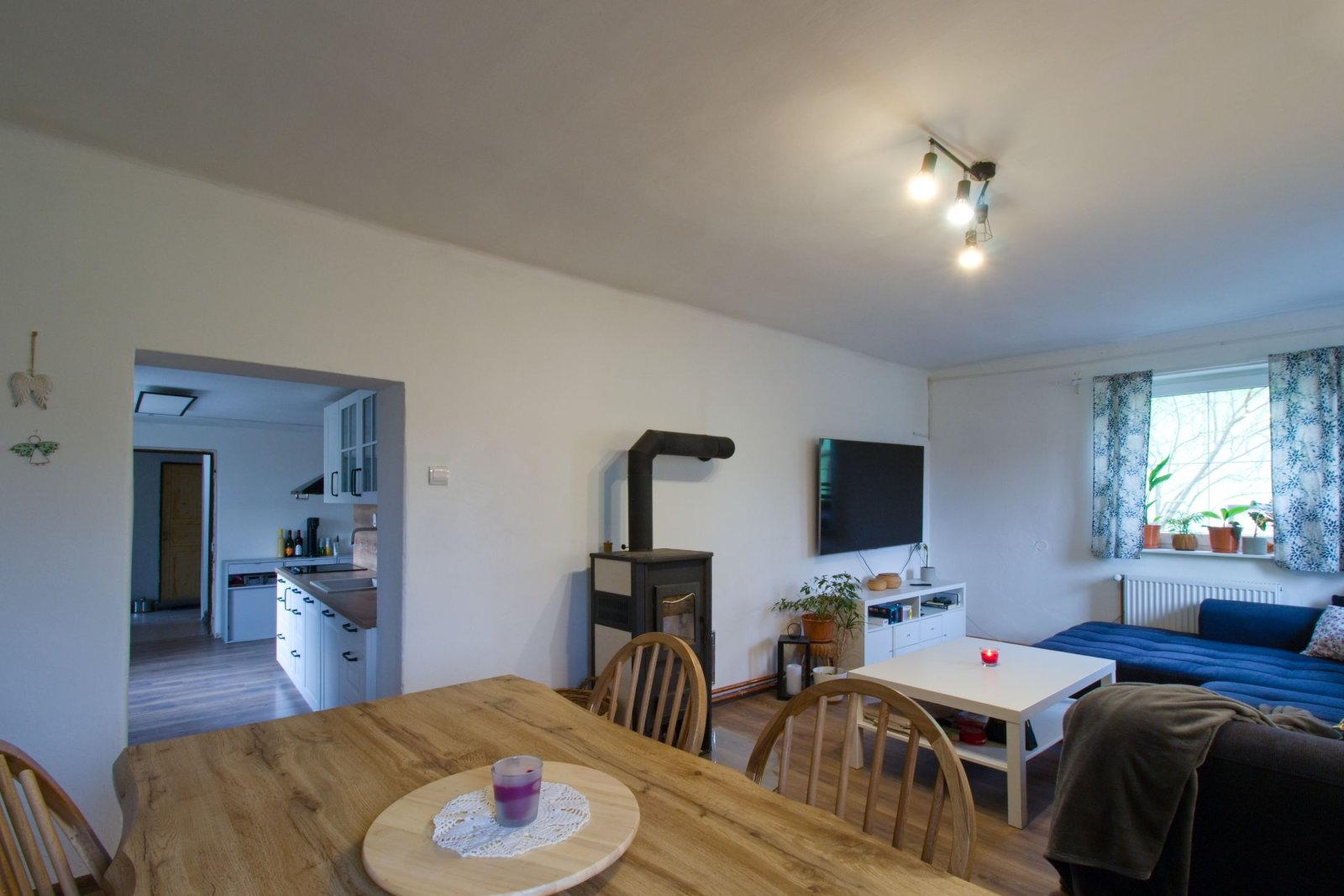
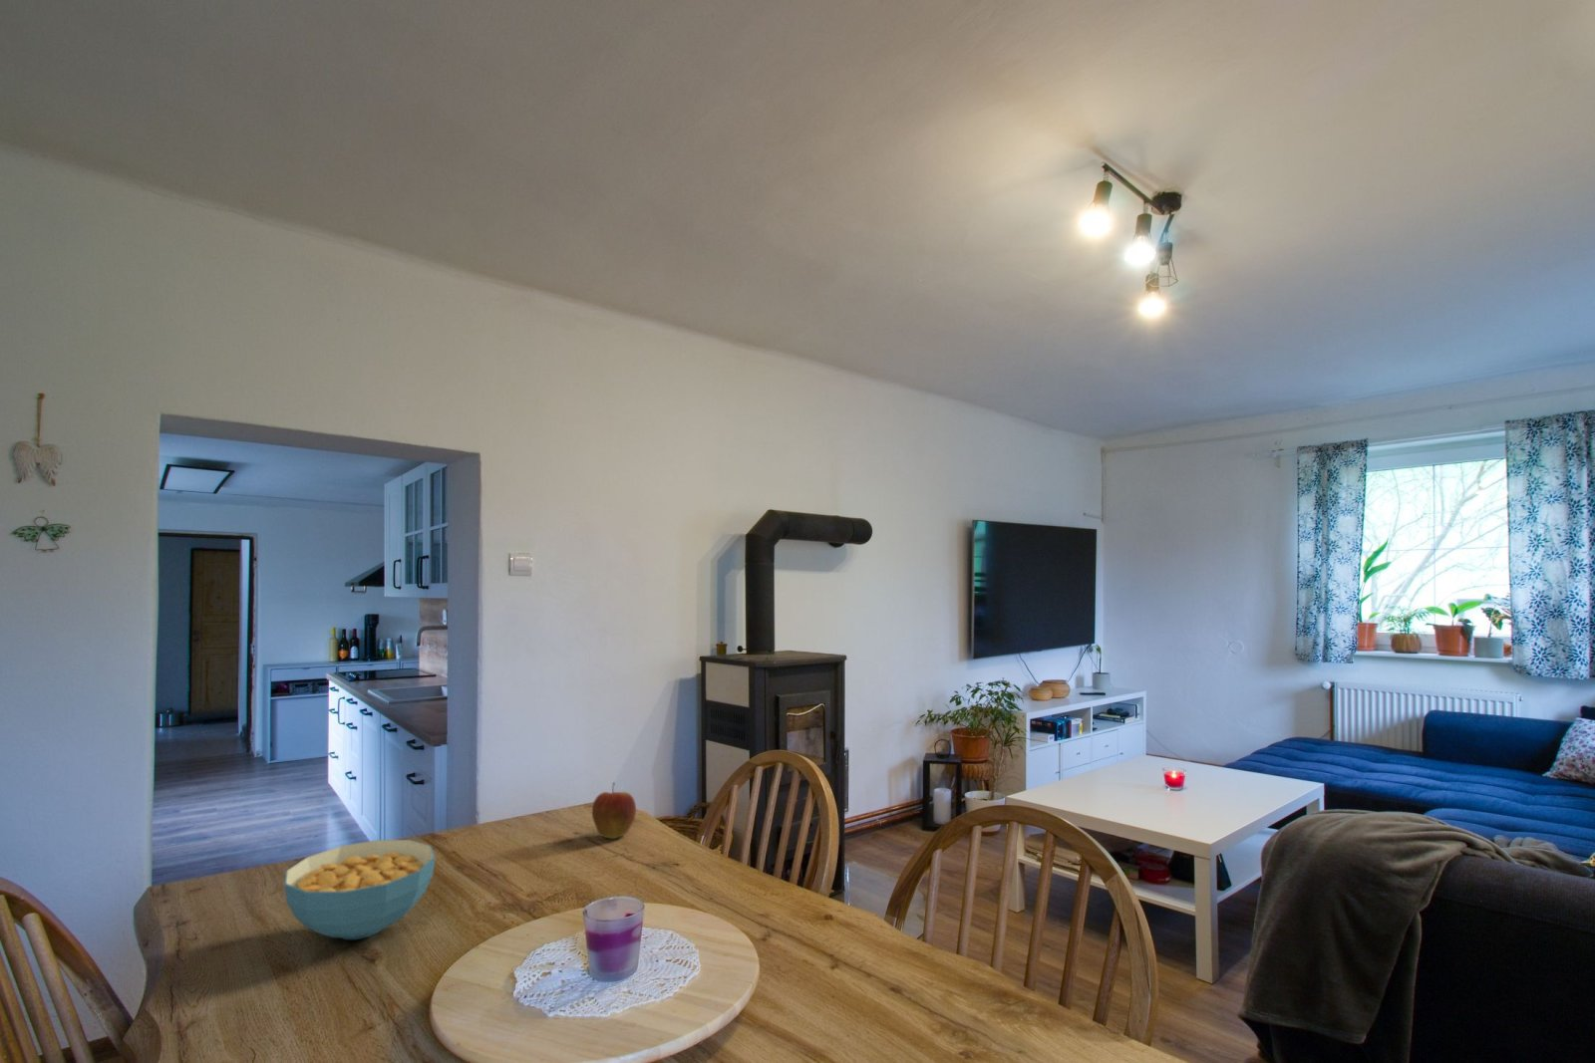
+ apple (614, 810)
+ cereal bowl (361, 897)
